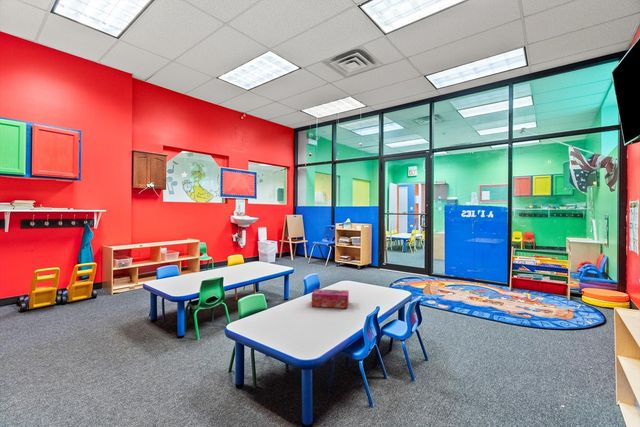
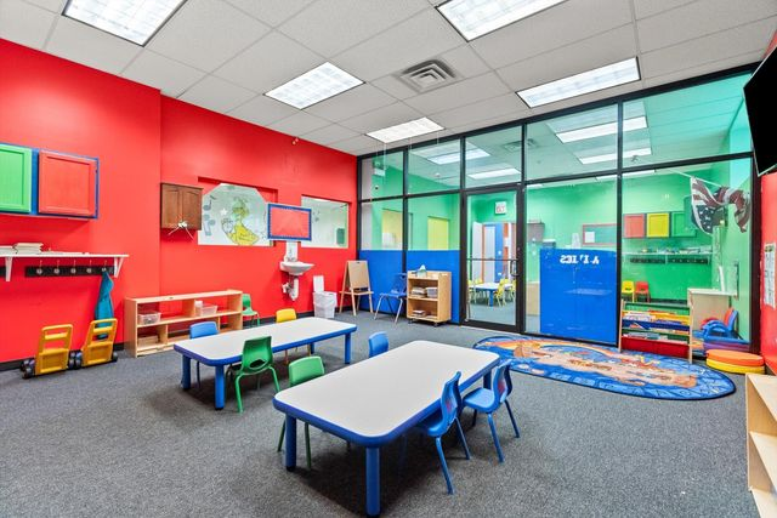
- tissue box (330, 298)
